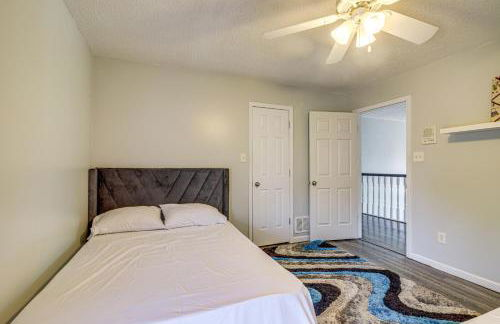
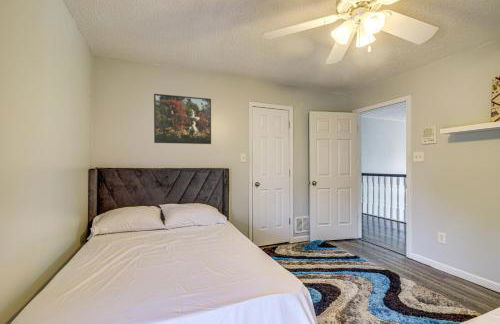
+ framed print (183, 120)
